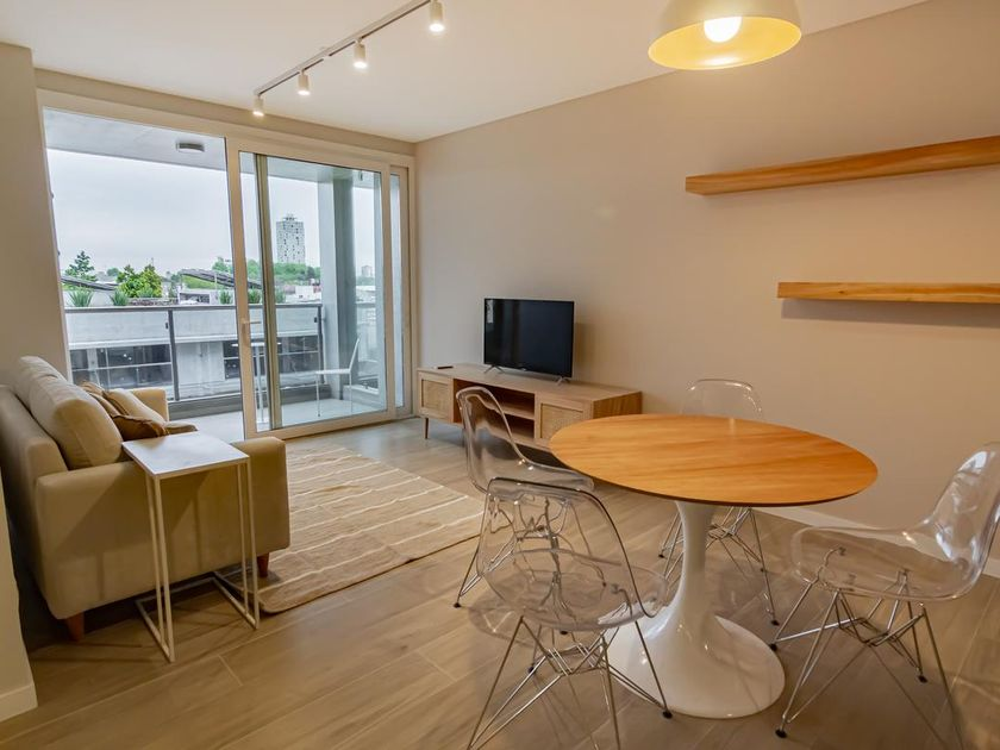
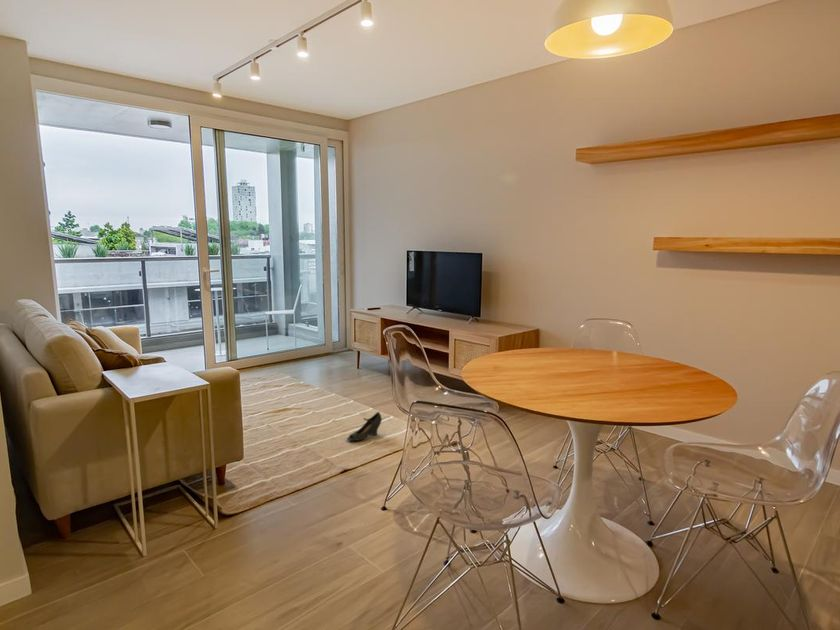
+ shoe (364, 426)
